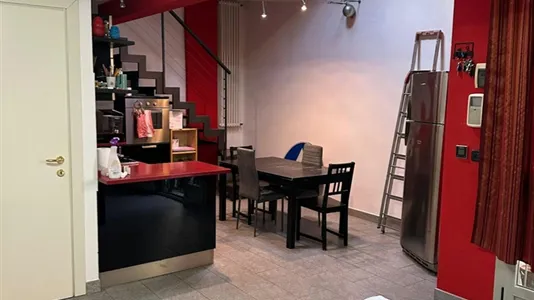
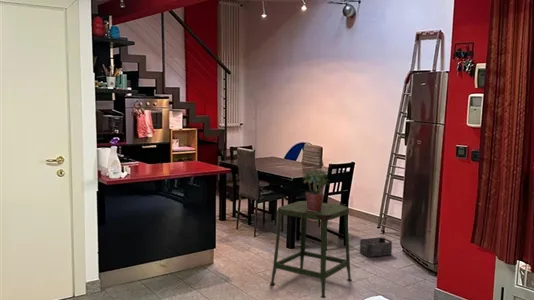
+ potted plant (313, 188)
+ stool (311, 252)
+ storage bin (375, 246)
